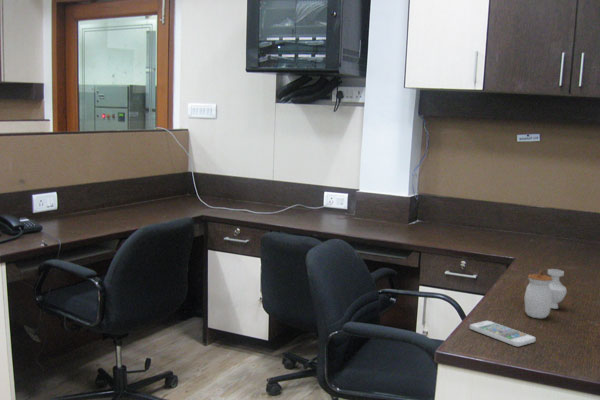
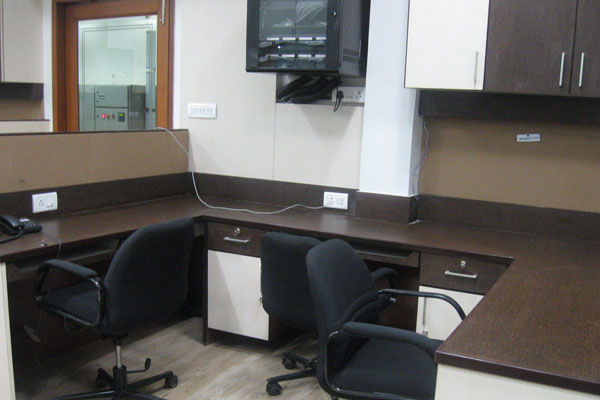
- smartphone (501, 332)
- jar (546, 289)
